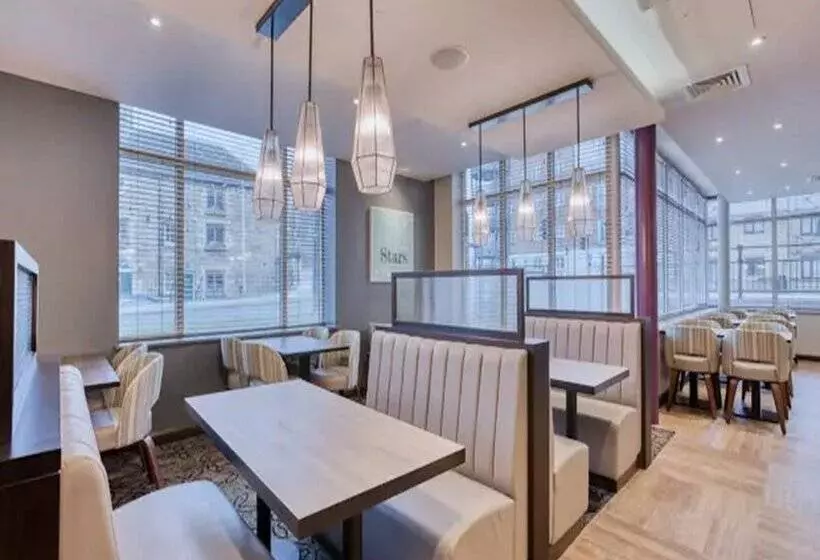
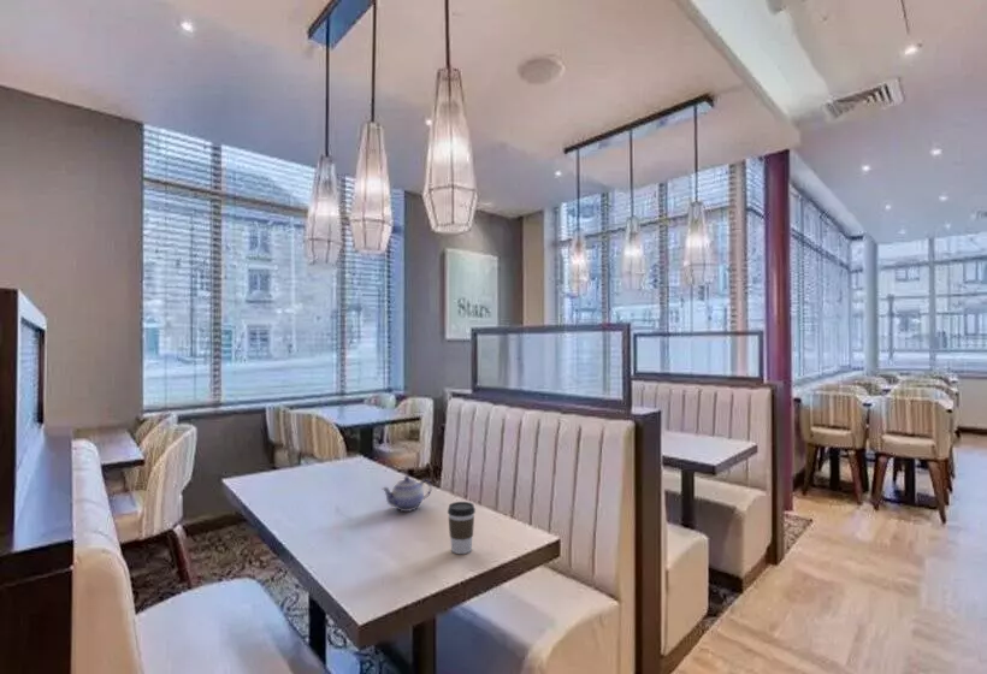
+ teapot (407, 491)
+ coffee cup (461, 527)
